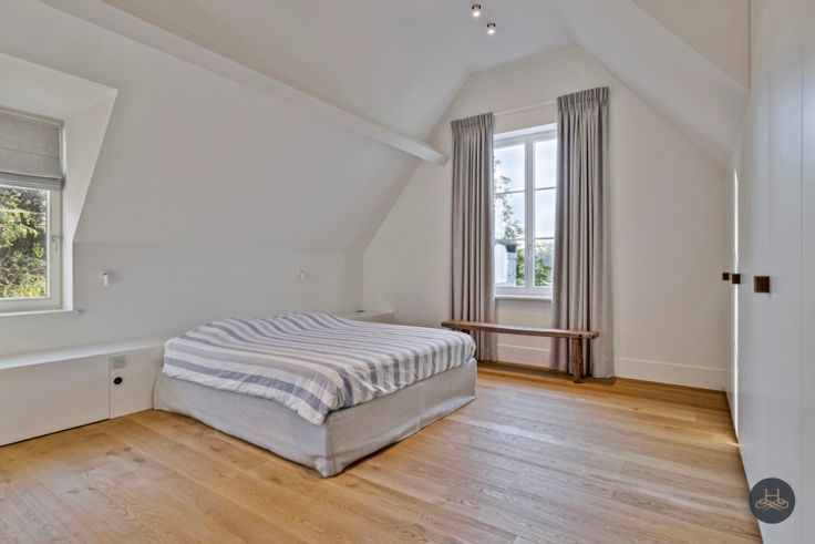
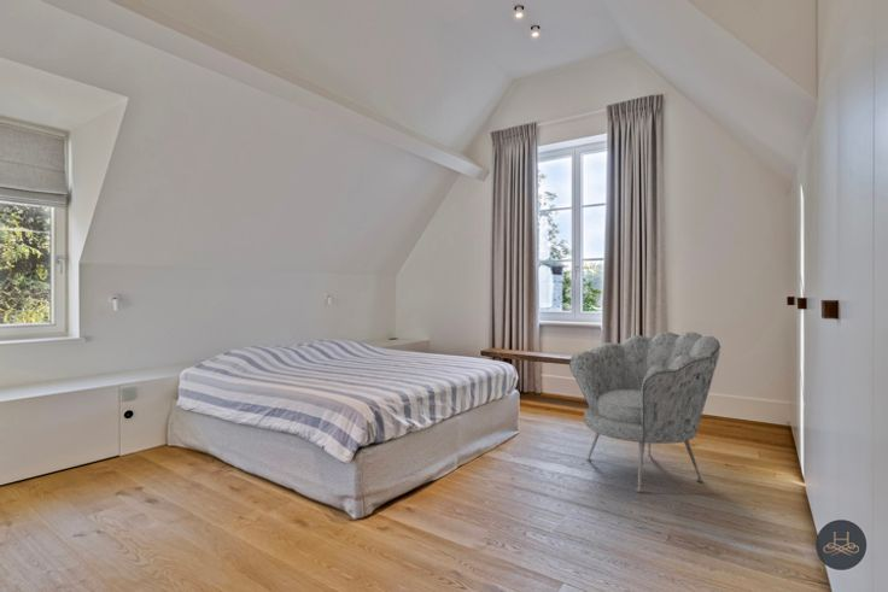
+ armchair (645, 401)
